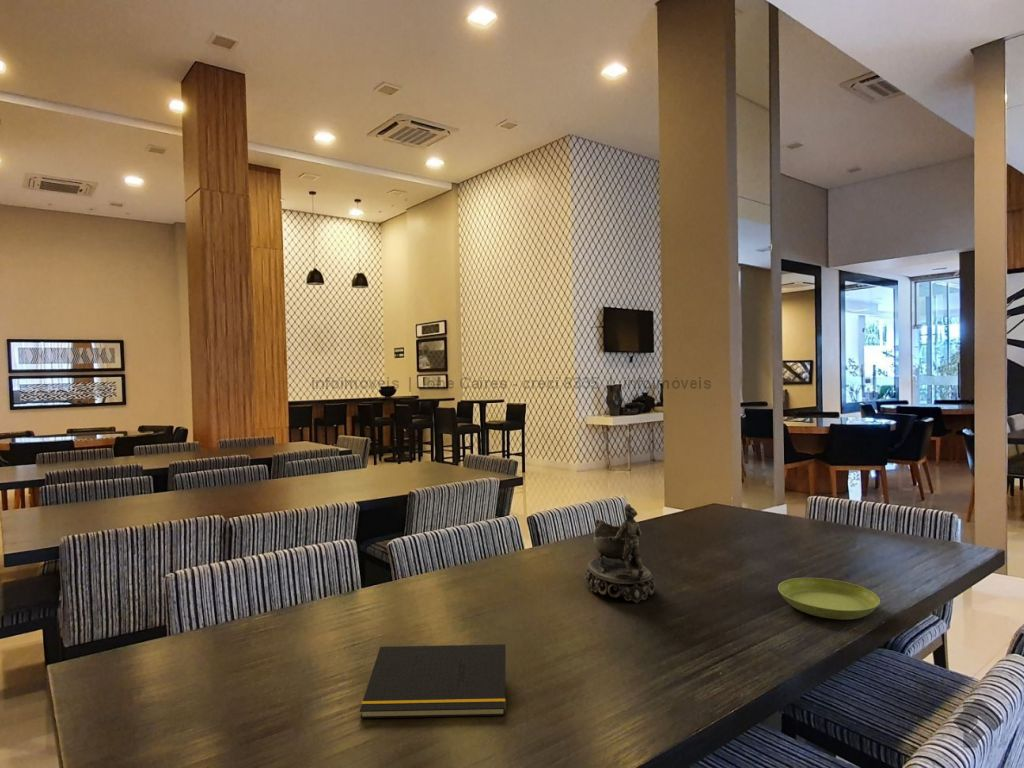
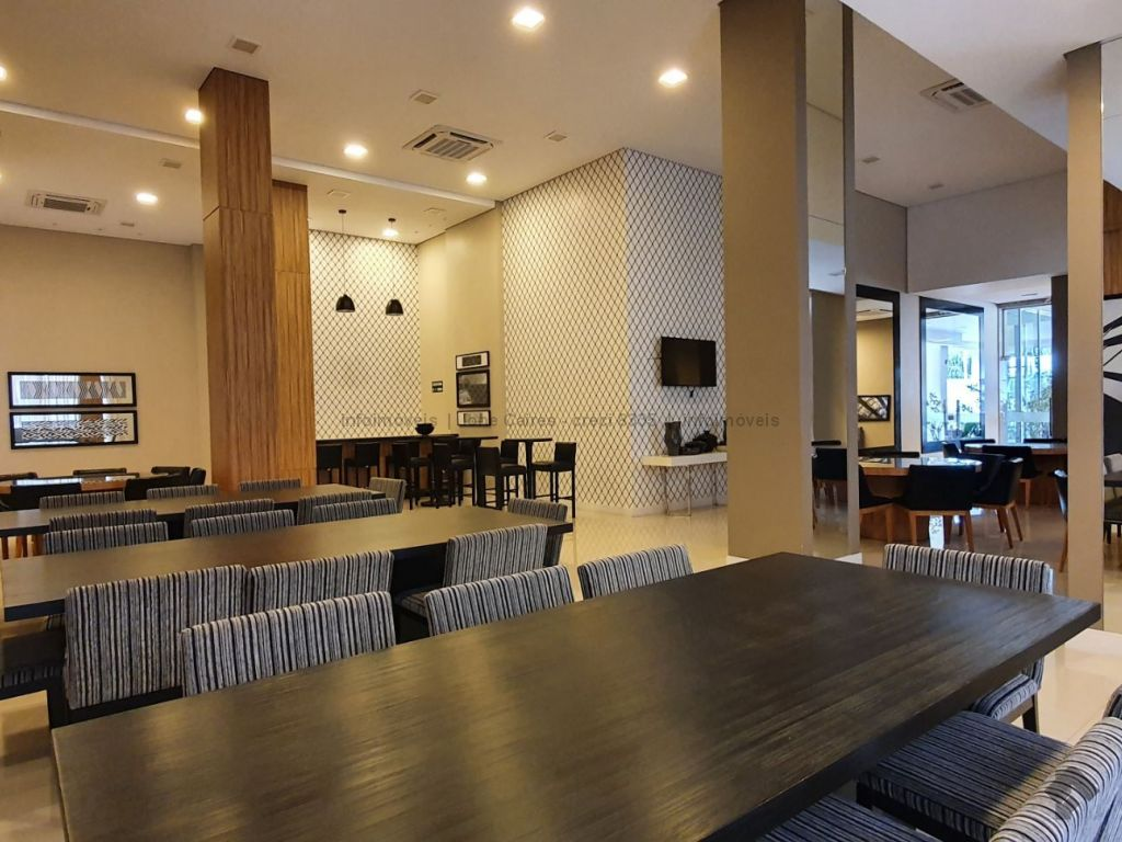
- saucer (827, 599)
- notepad (438, 678)
- decorative bowl (613, 541)
